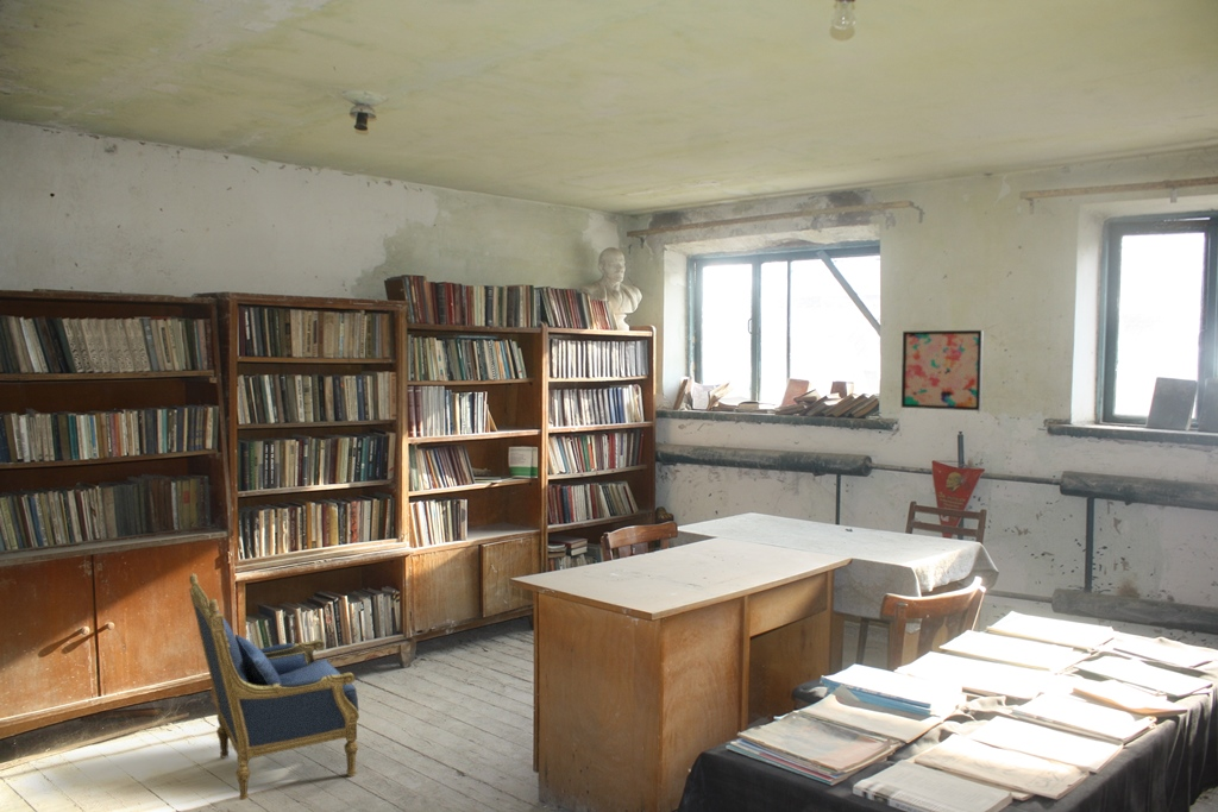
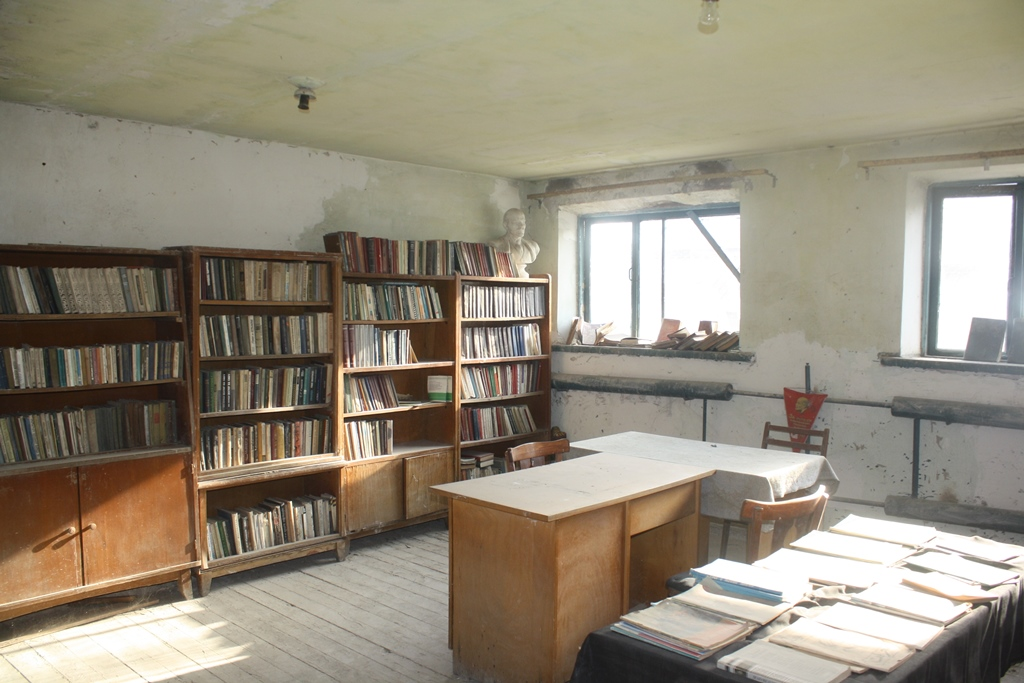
- wall art (941, 370)
- armchair (274, 661)
